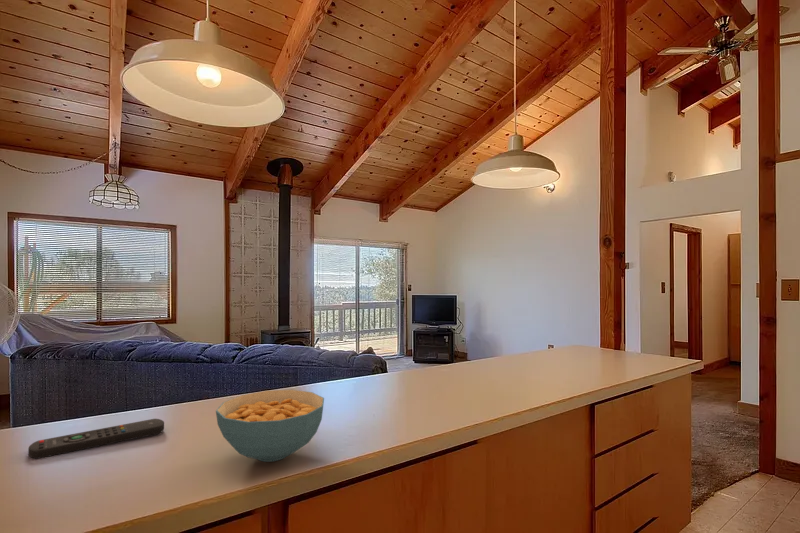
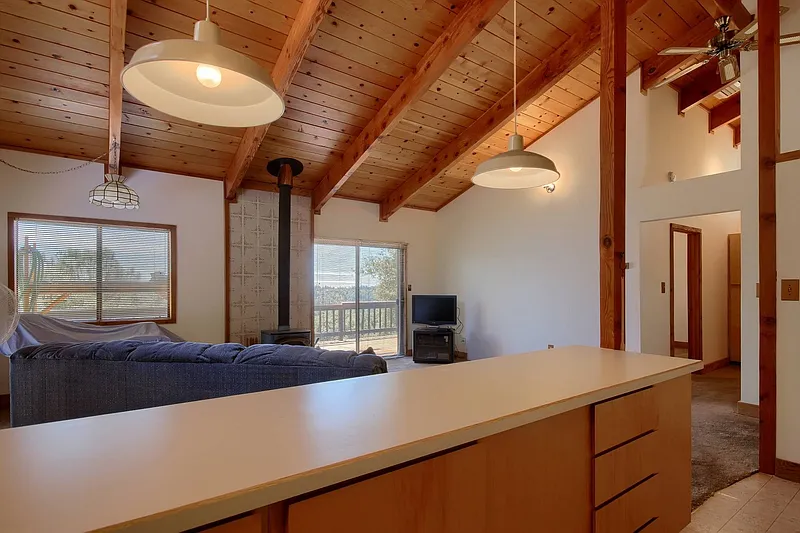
- remote control (101, 436)
- cereal bowl (272, 429)
